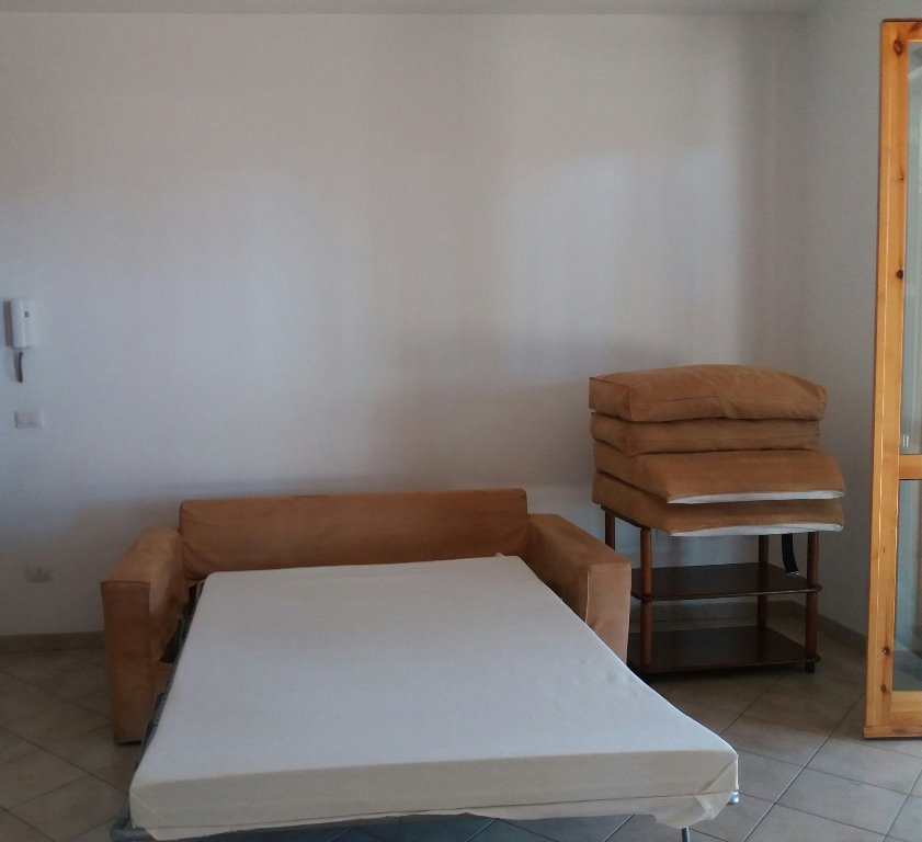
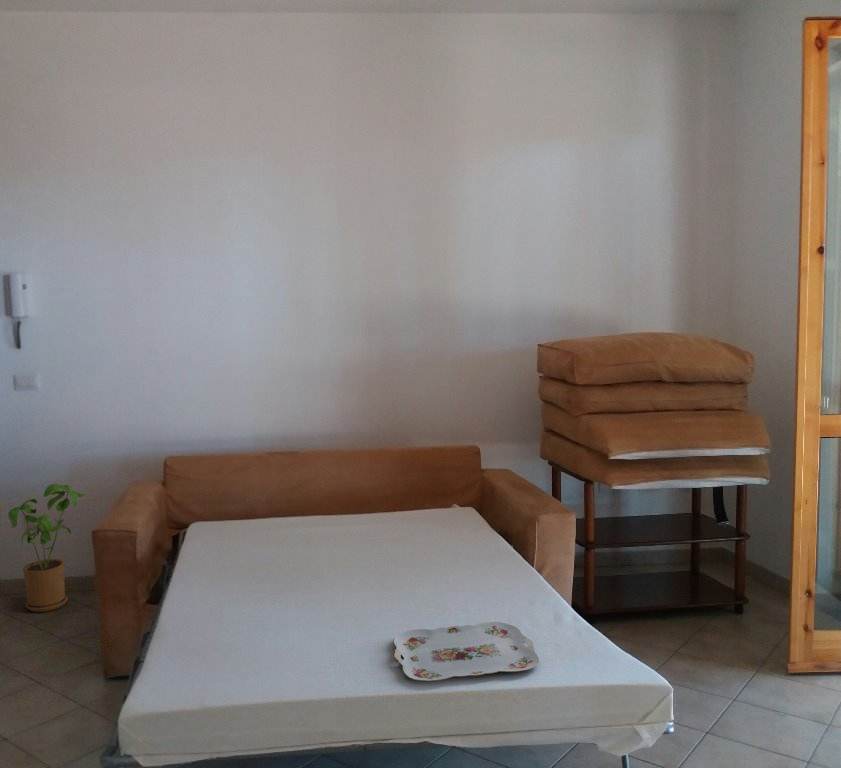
+ serving tray (464, 651)
+ house plant (43, 547)
